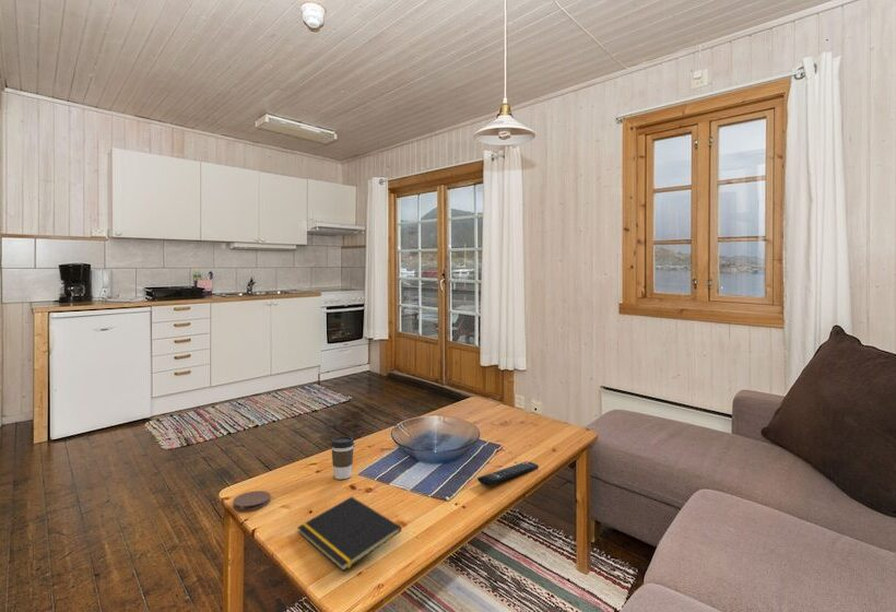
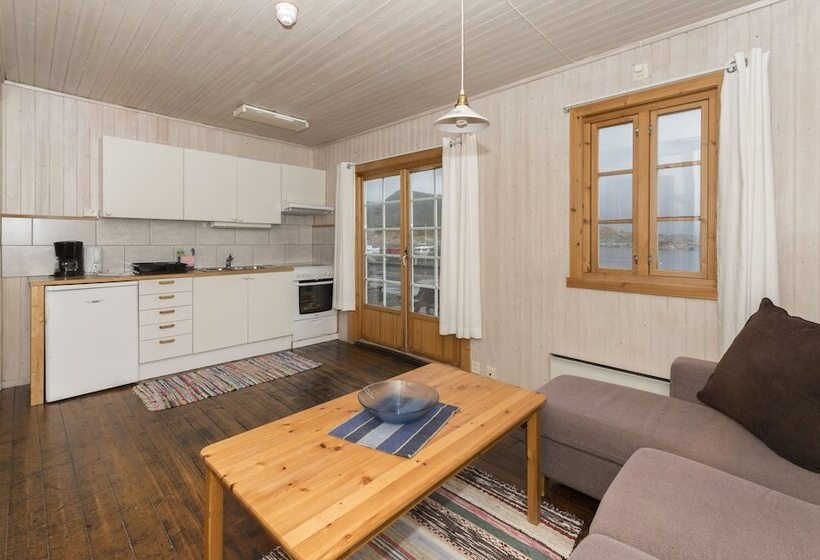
- notepad (347, 529)
- remote control (509, 473)
- coaster (251, 499)
- coffee cup (342, 457)
